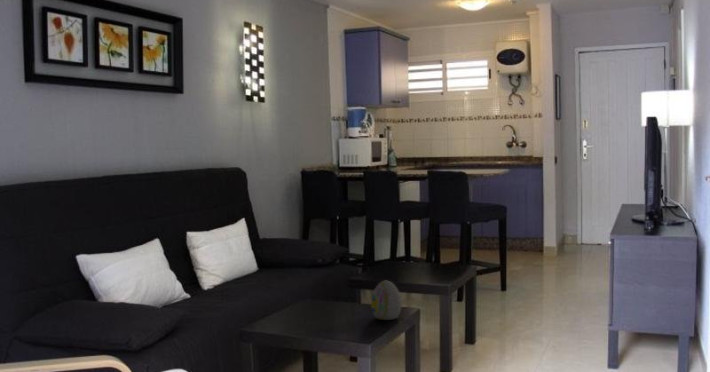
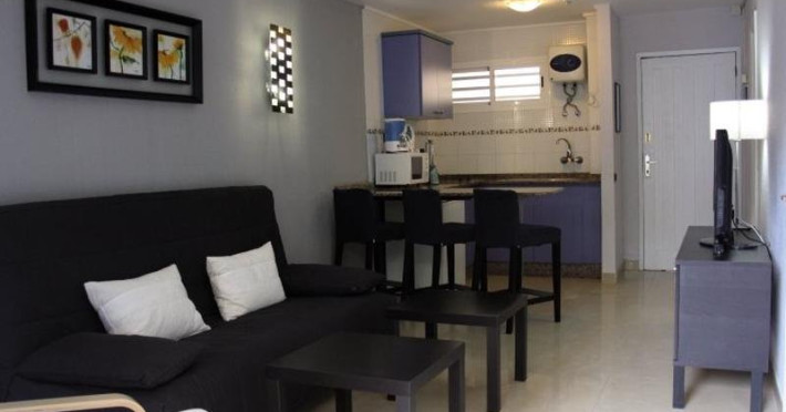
- decorative egg (386, 299)
